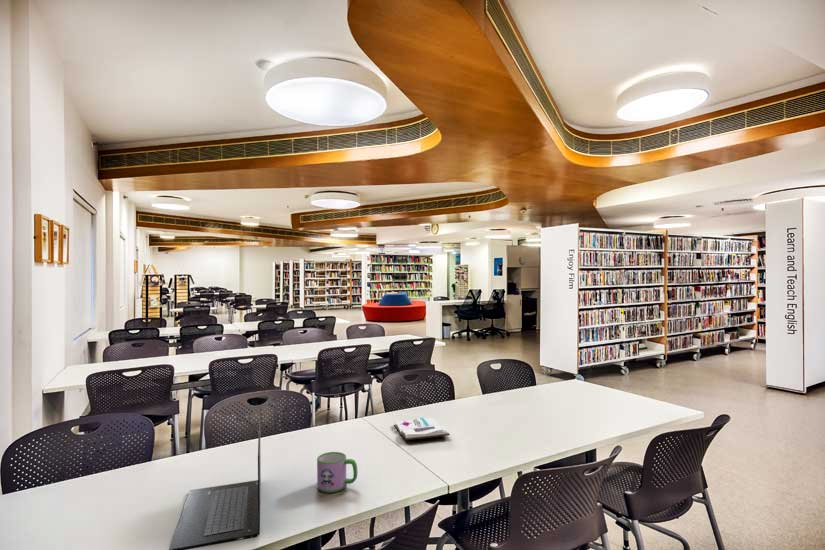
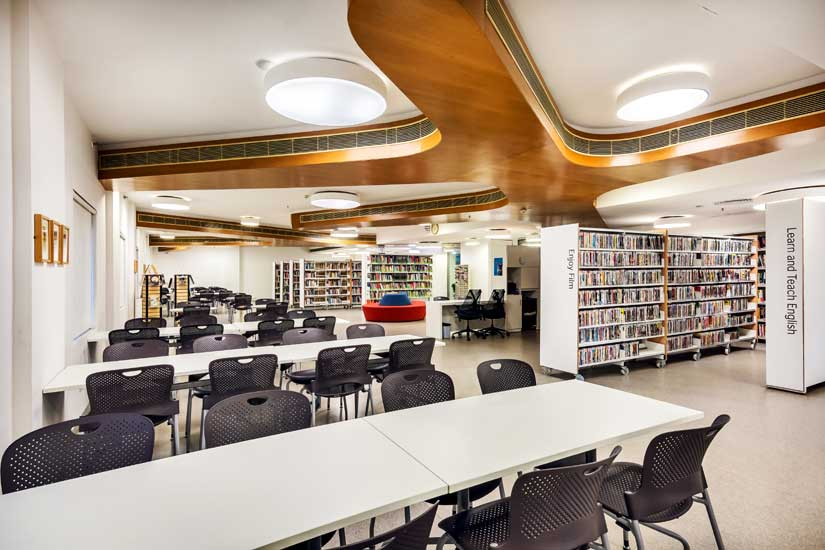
- mug (337, 471)
- laptop (221, 485)
- book (420, 427)
